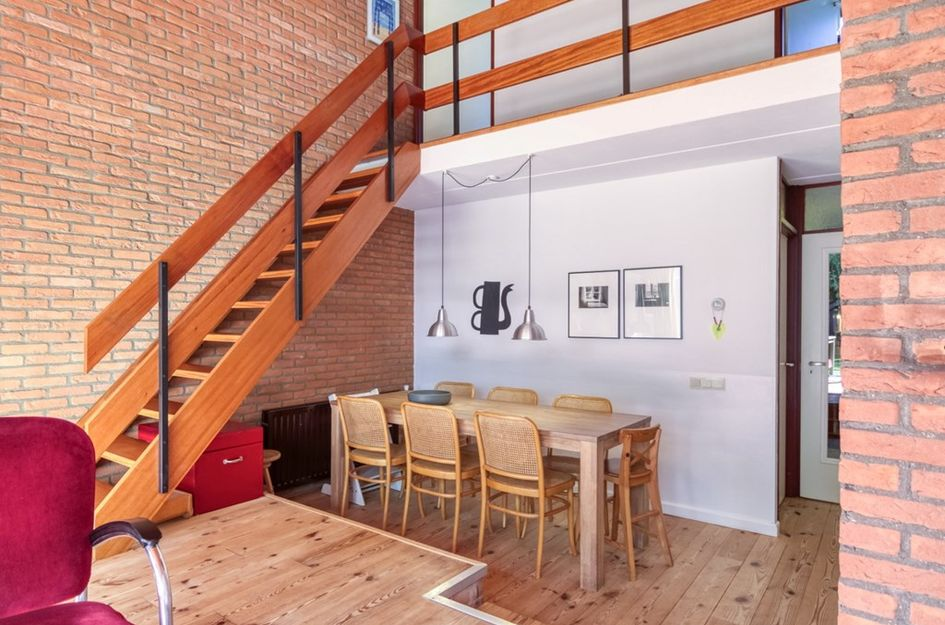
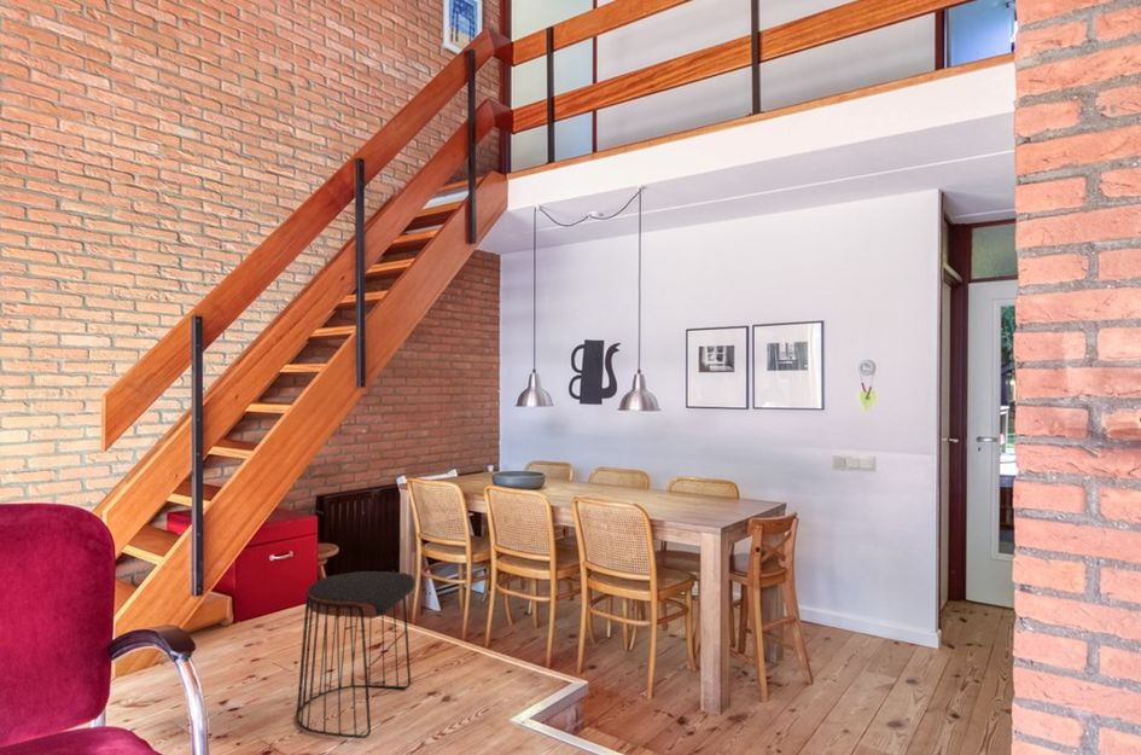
+ stool (351, 645)
